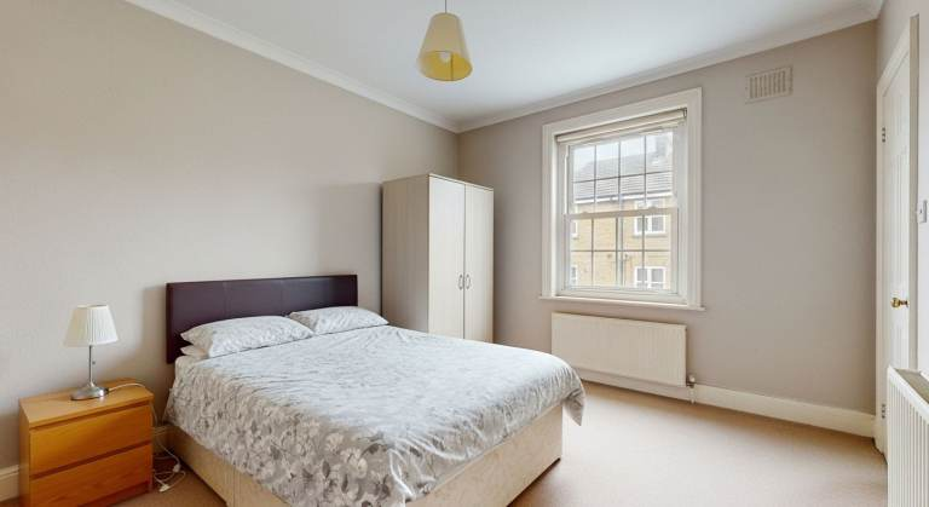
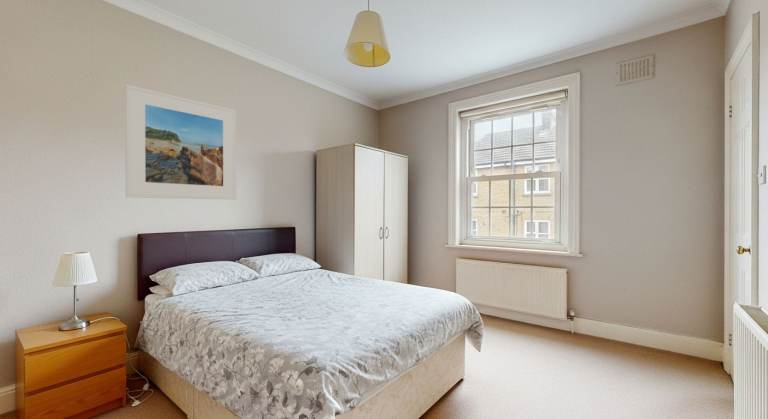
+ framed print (187, 148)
